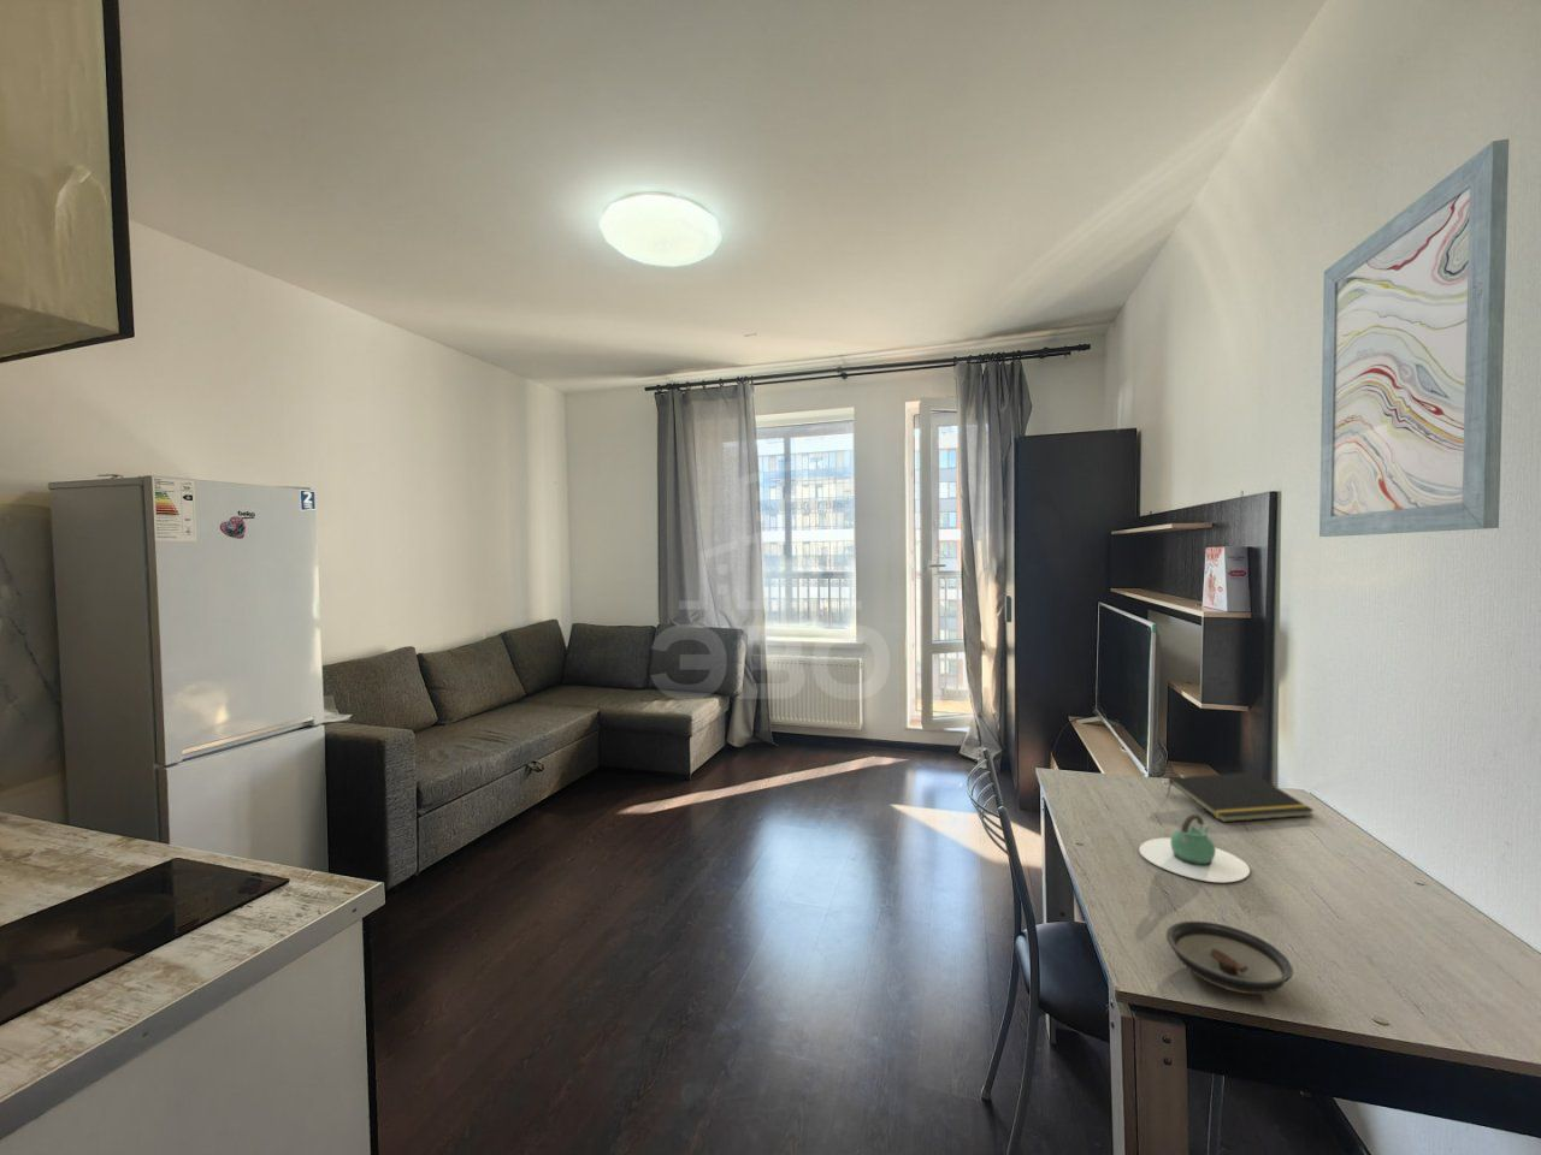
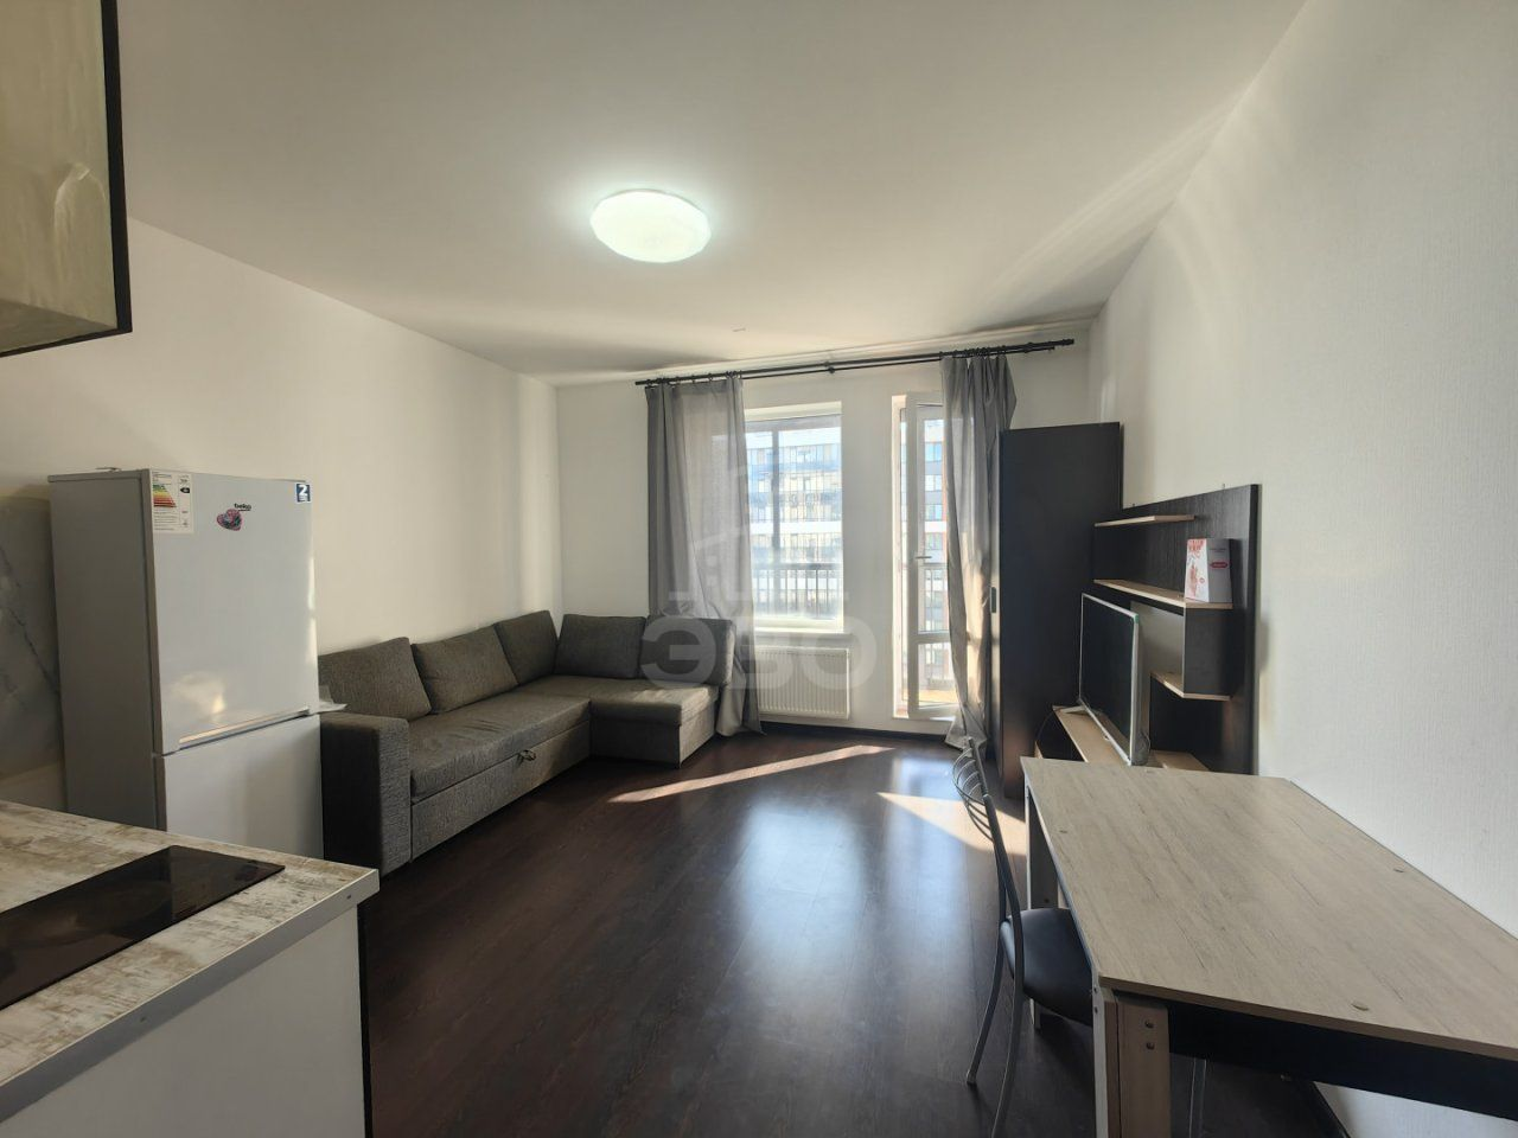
- notepad (1238, 795)
- saucer (1226, 961)
- teapot (1192, 836)
- wall art (1395, 376)
